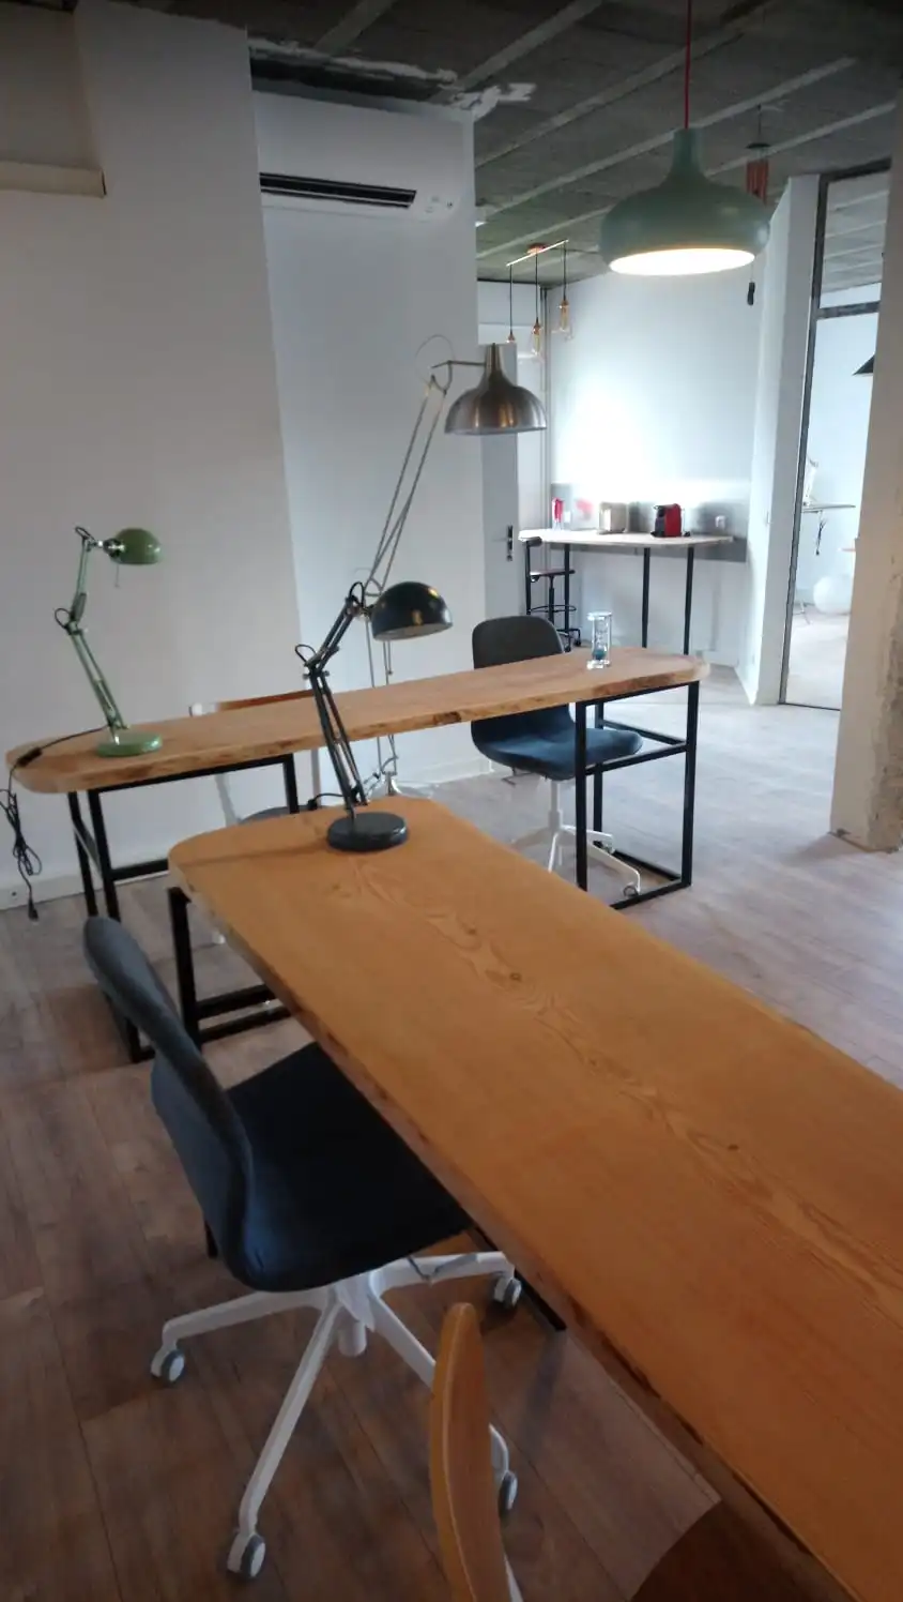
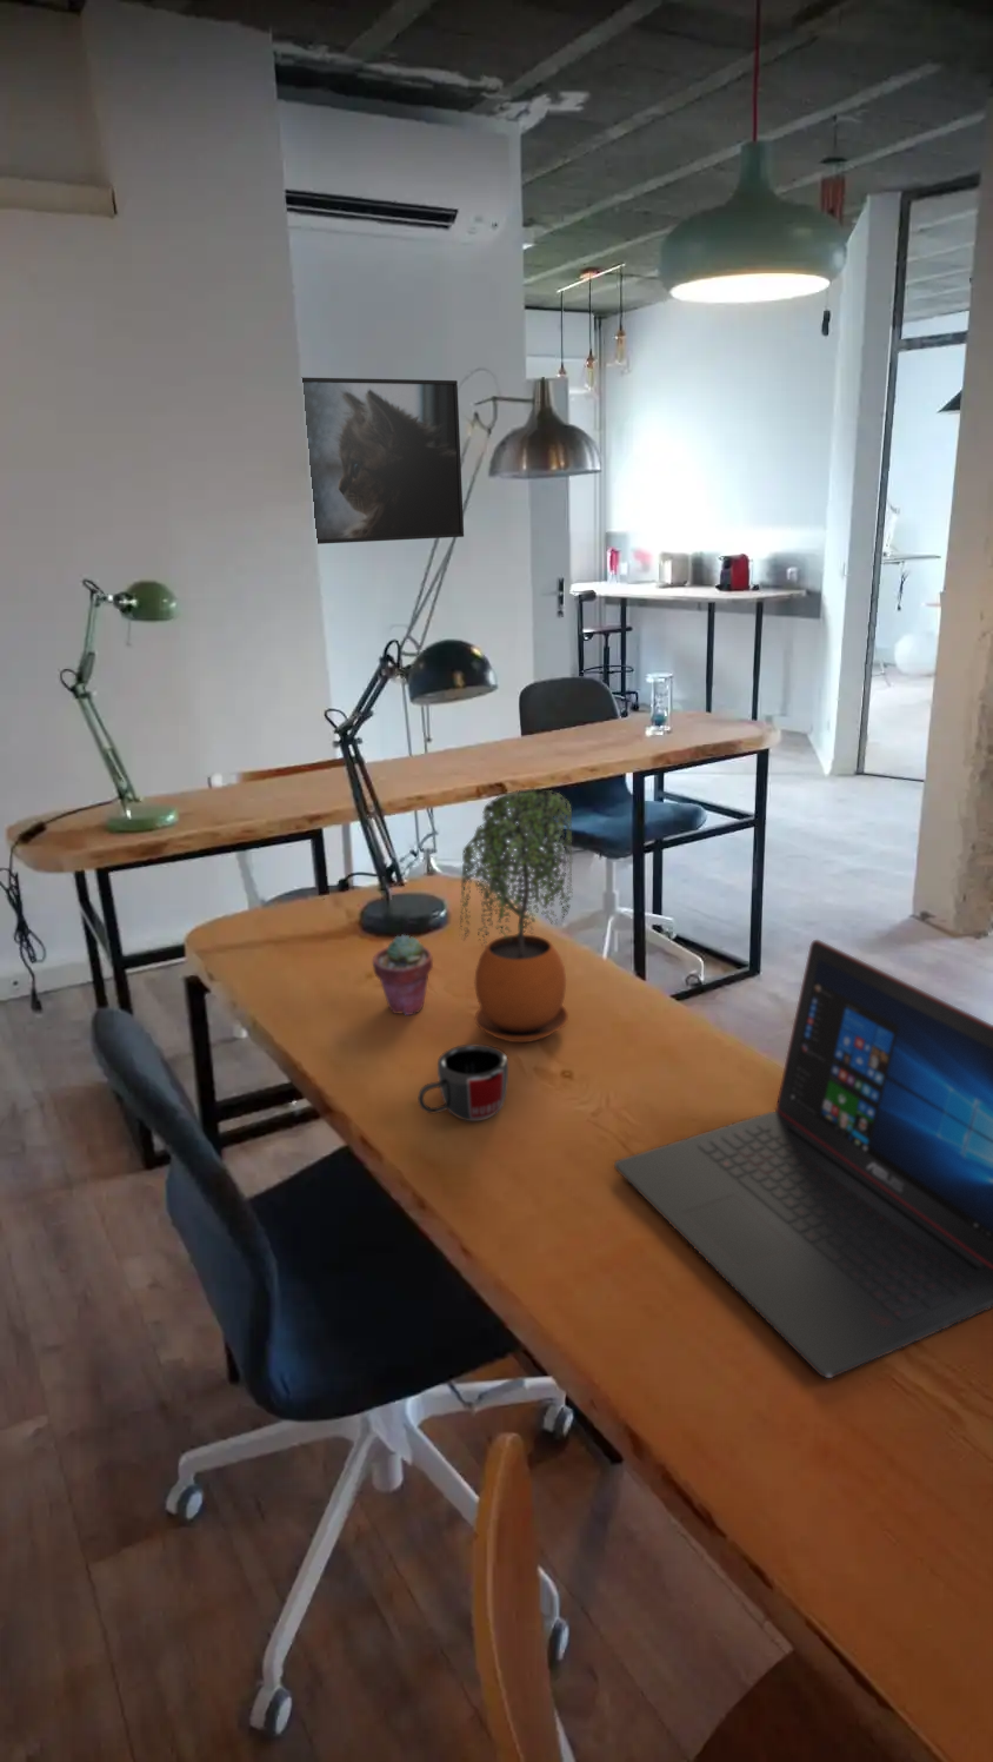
+ mug (462, 1087)
+ potted succulent (404, 971)
+ laptop (818, 1125)
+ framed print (357, 462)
+ potted plant (516, 914)
